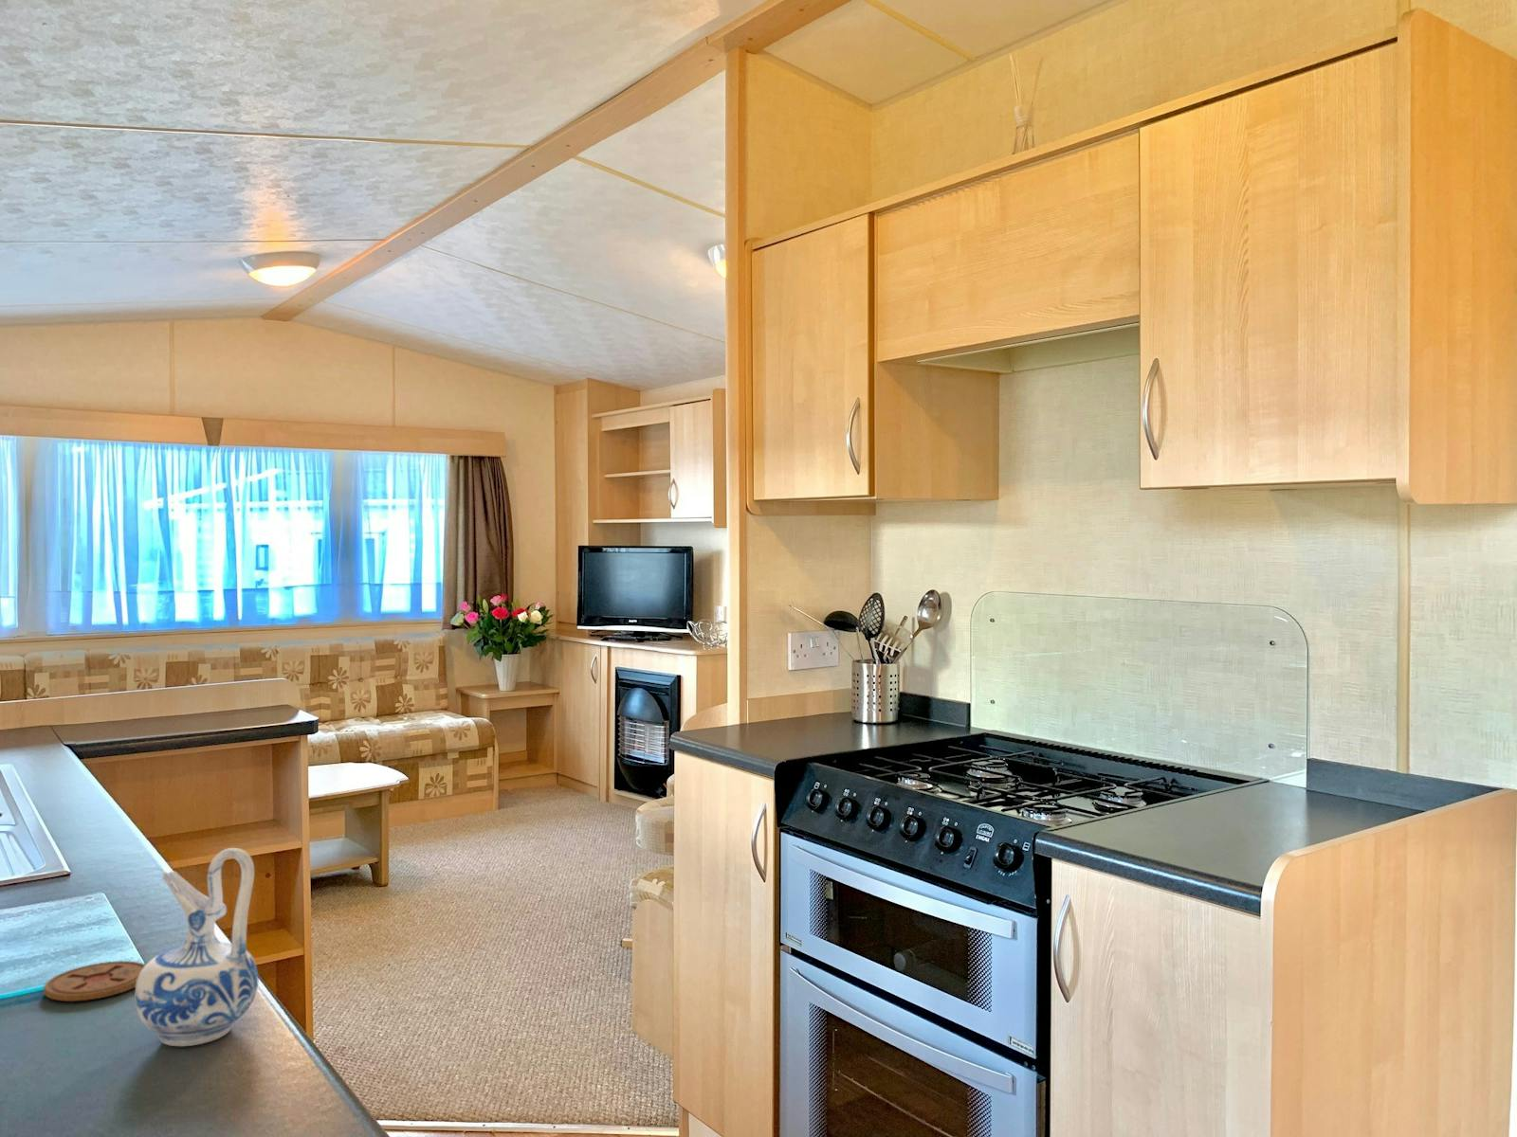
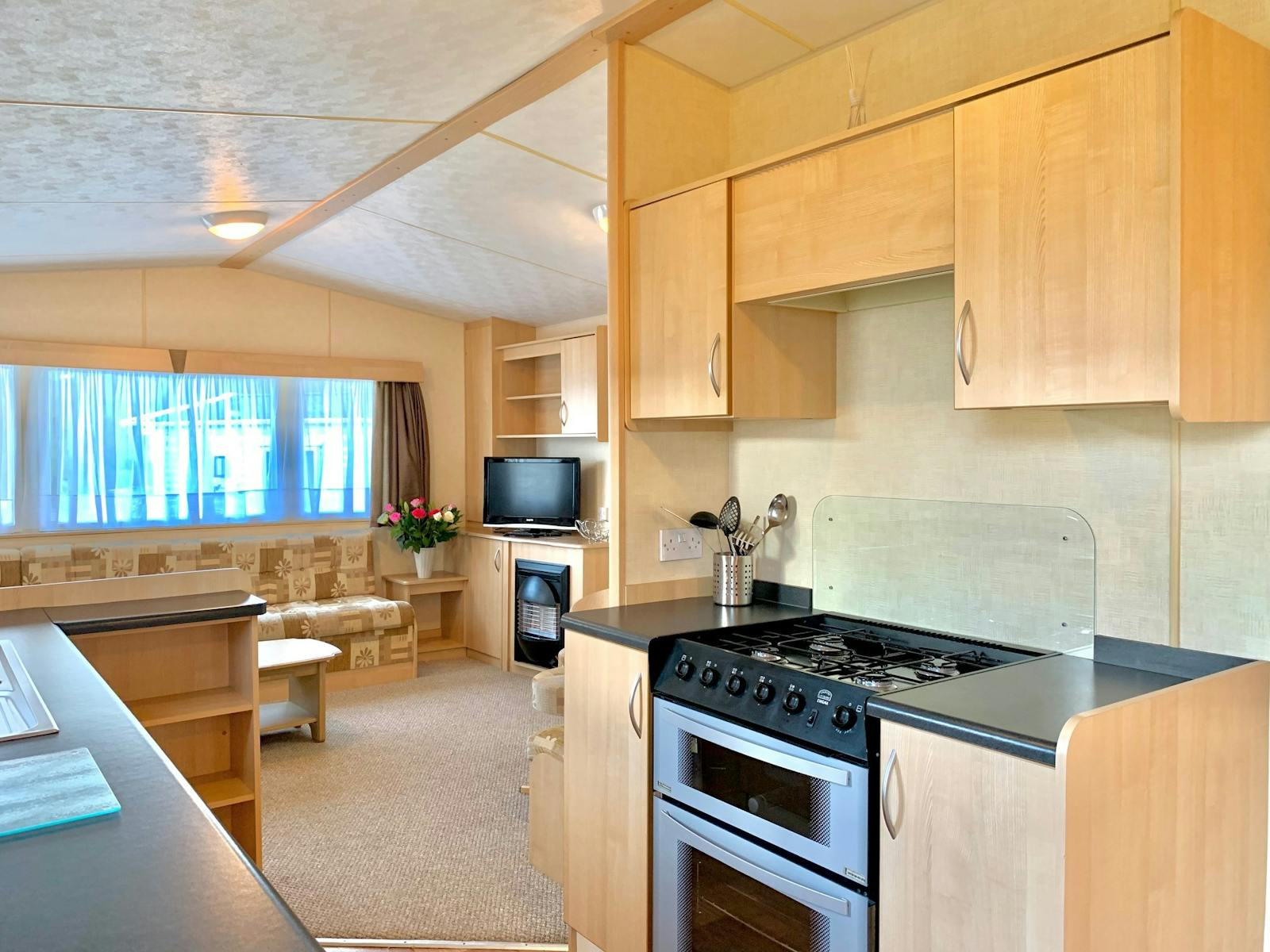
- coaster (98, 979)
- ceramic pitcher (197, 941)
